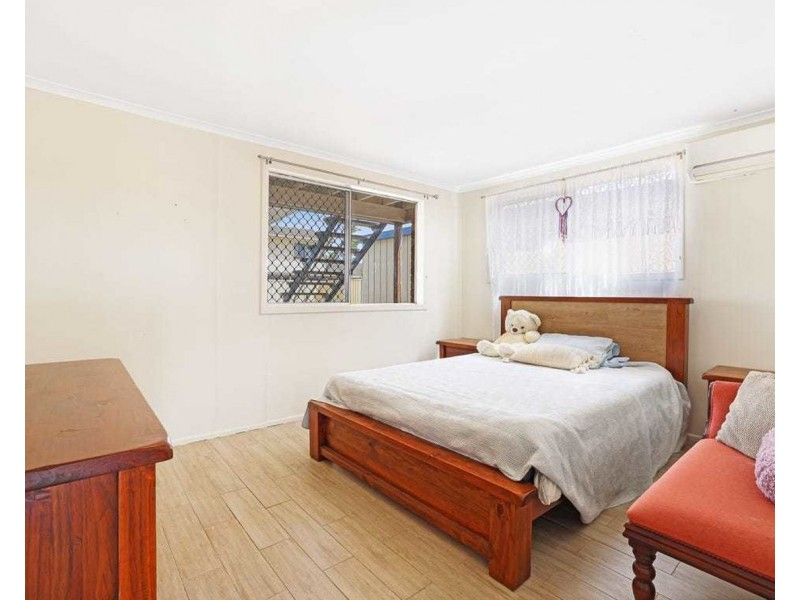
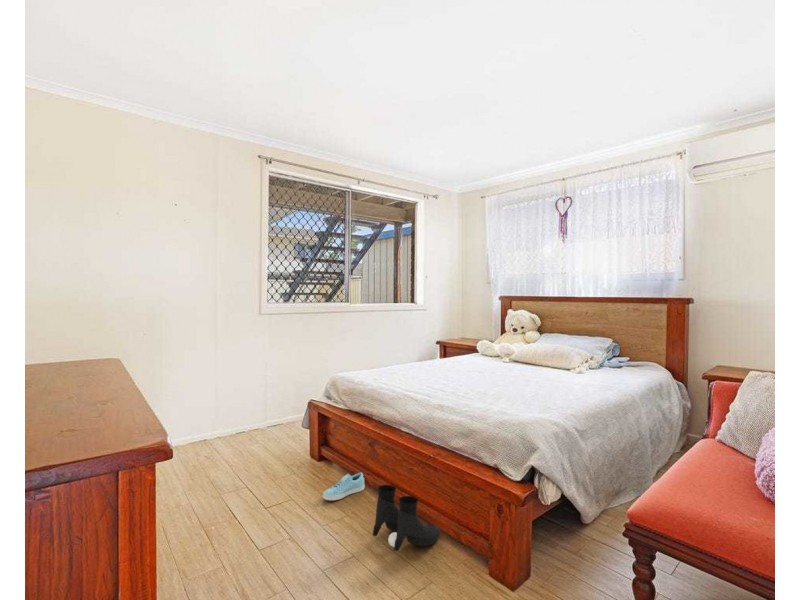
+ sneaker (343, 484)
+ boots (407, 511)
